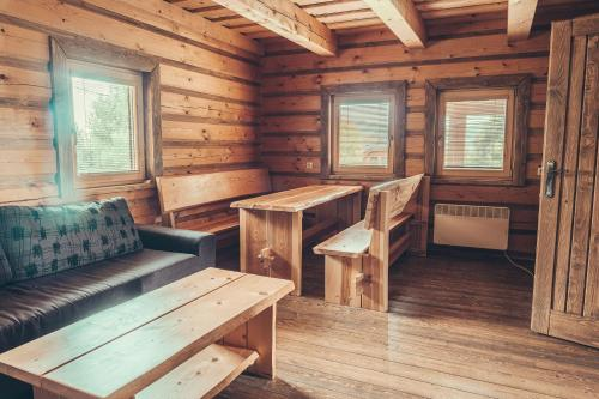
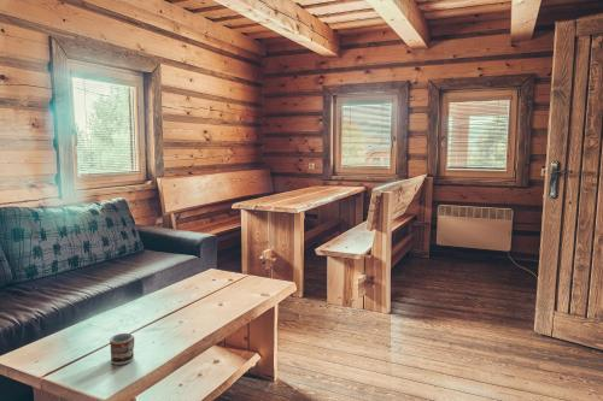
+ cup (124, 347)
